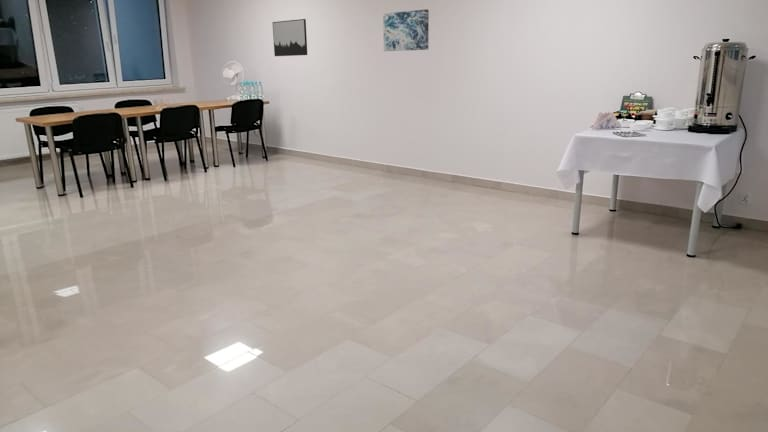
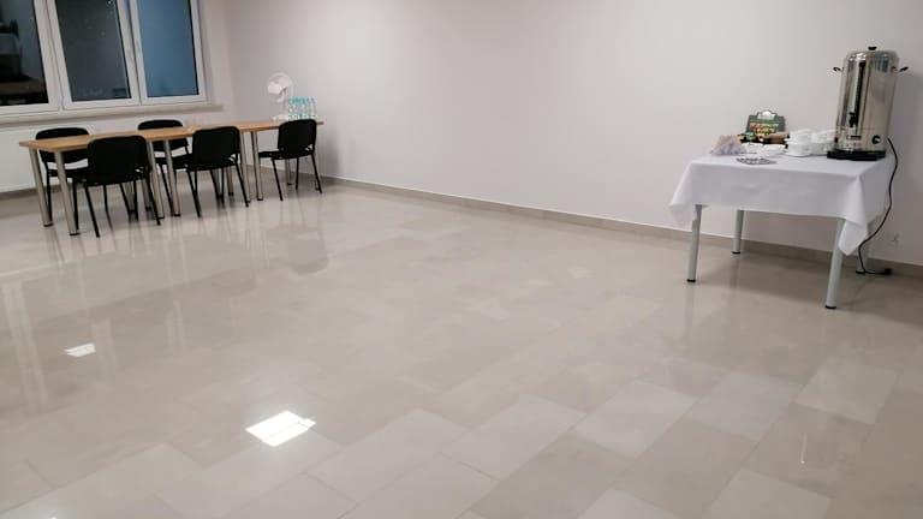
- wall art (405, 31)
- wall art (289, 38)
